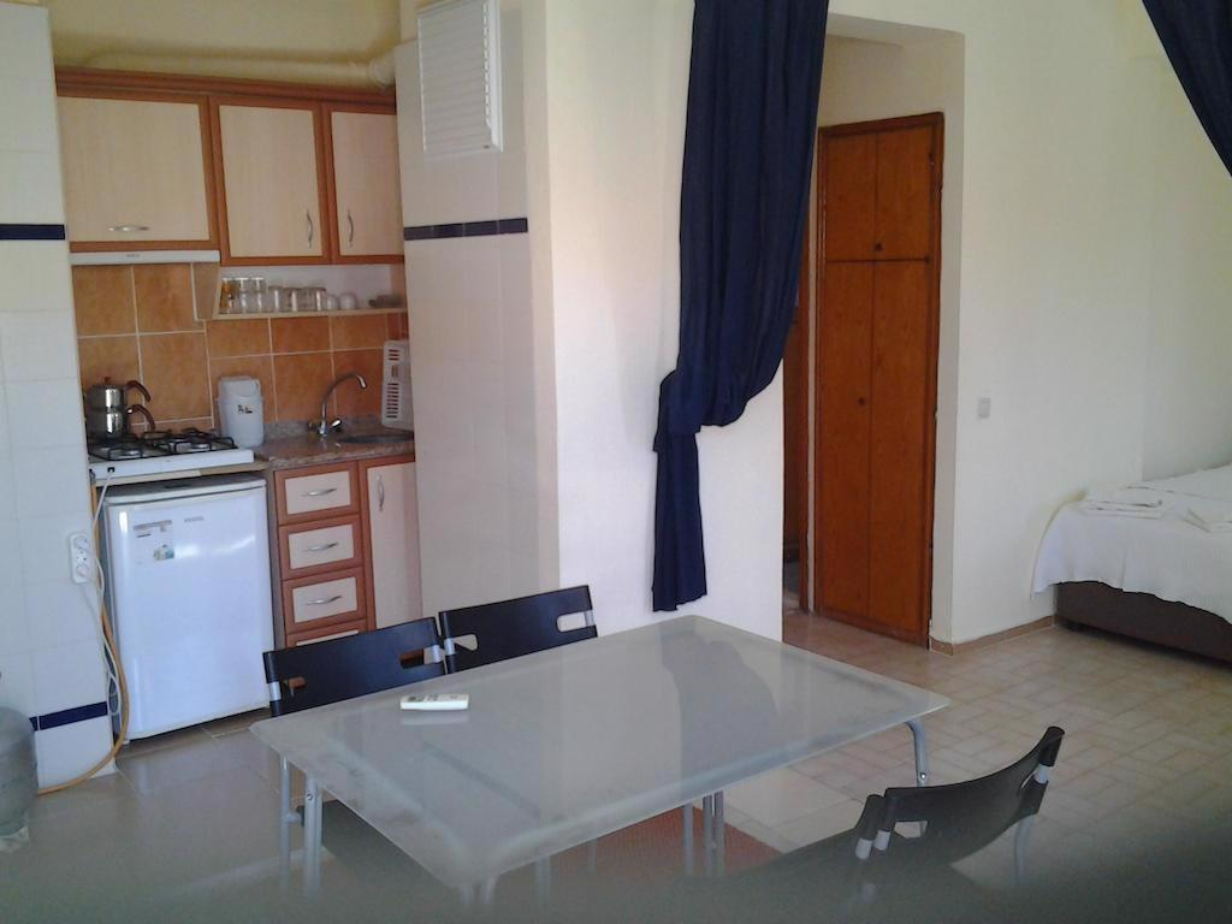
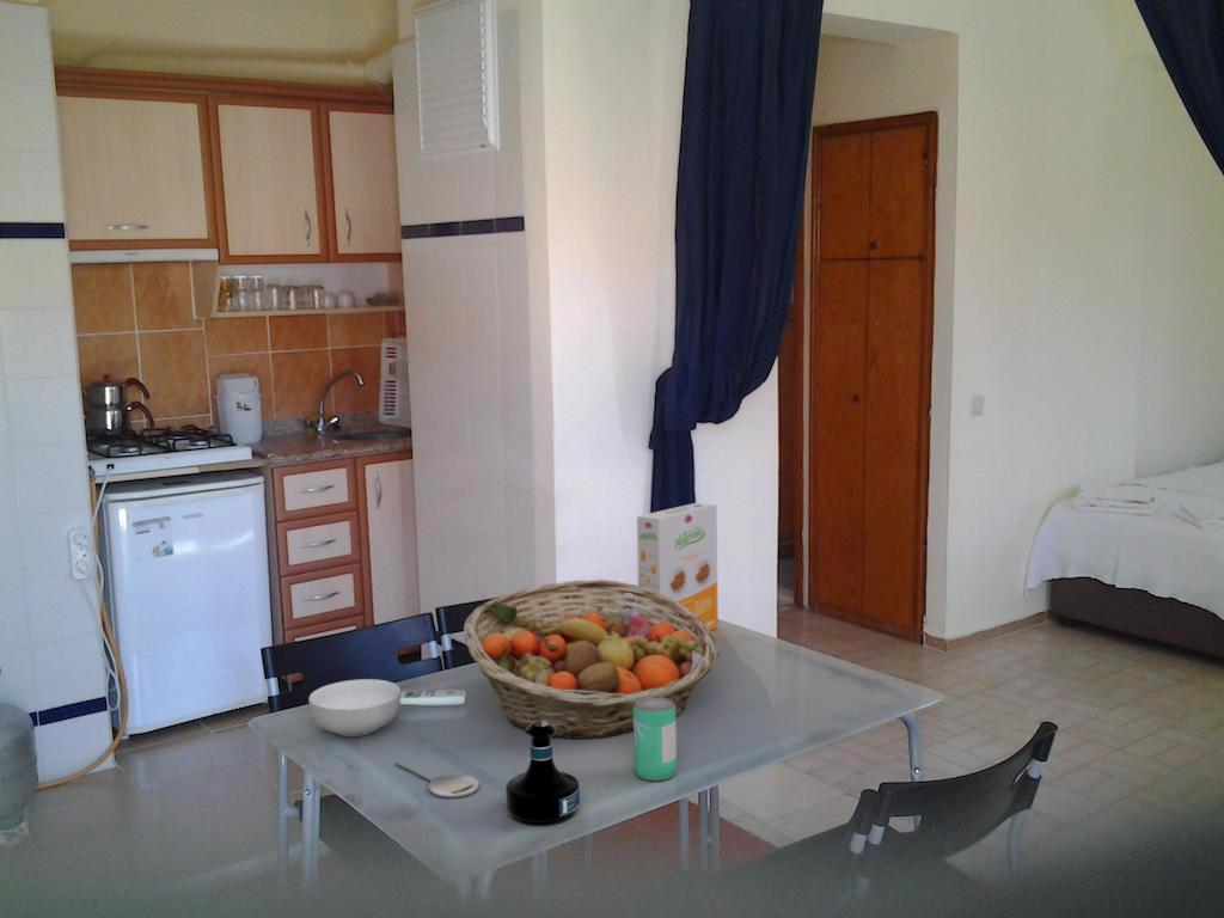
+ cereal bowl (355, 710)
+ fruit basket (592, 655)
+ key (433, 776)
+ tequila bottle (541, 767)
+ beverage can (655, 738)
+ cereal box (678, 573)
